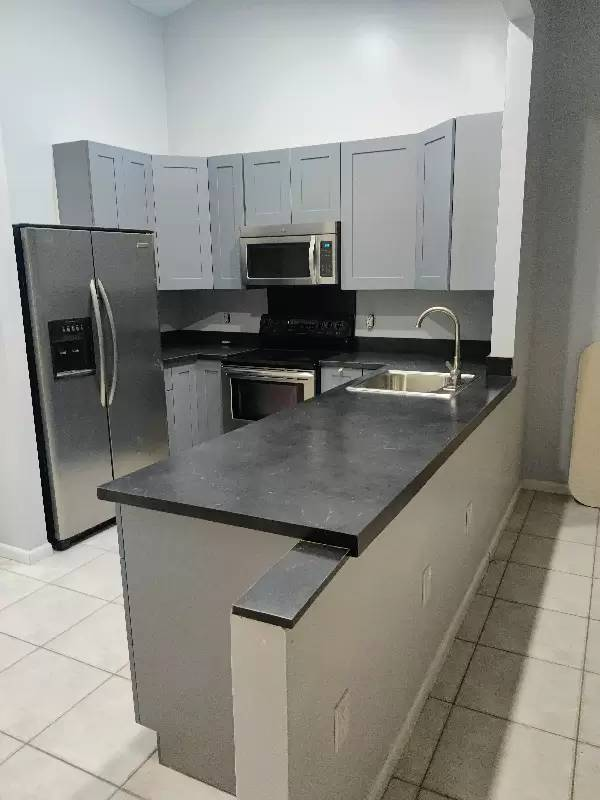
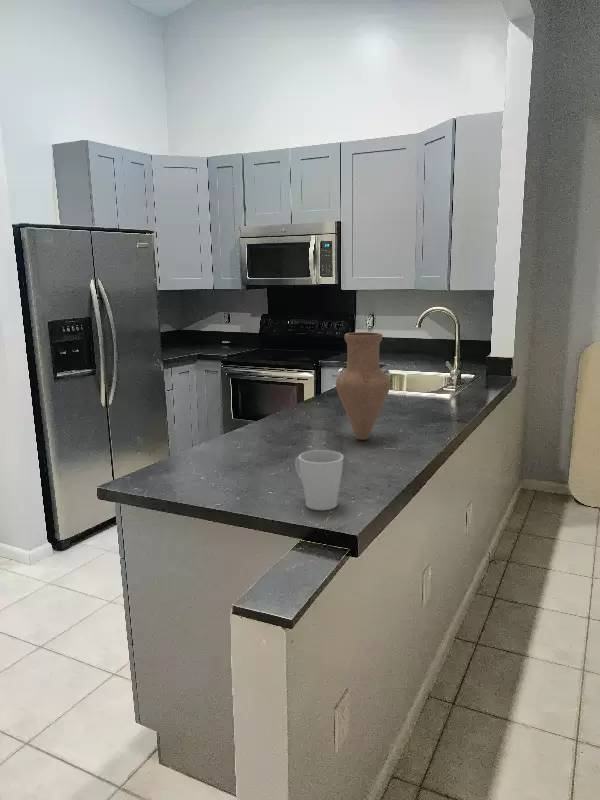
+ mug (316, 478)
+ vase (362, 387)
